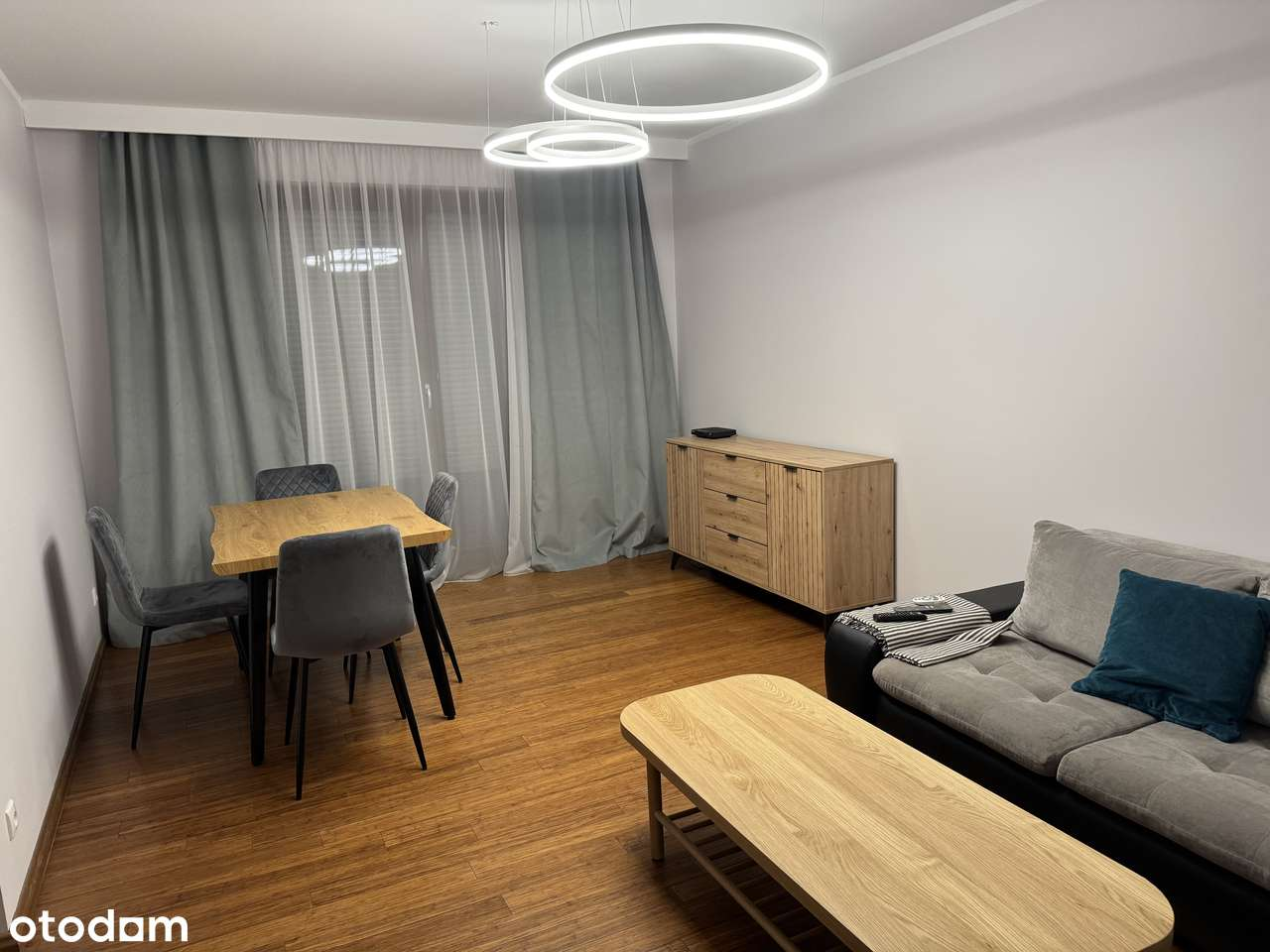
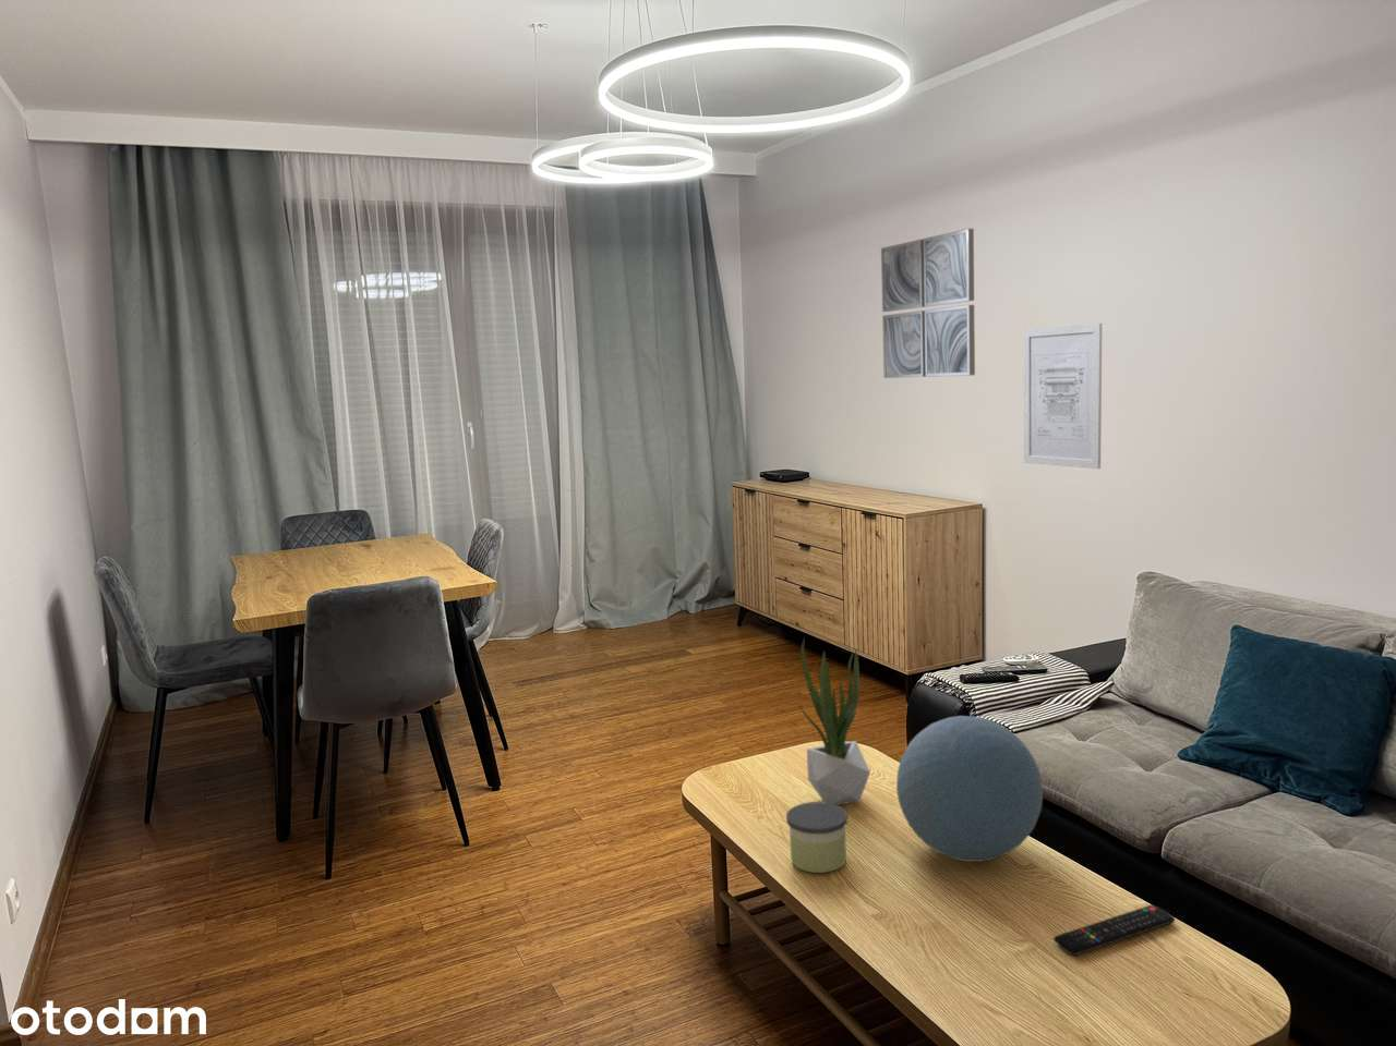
+ candle (817, 838)
+ wall art (924, 307)
+ remote control (1116, 930)
+ wall art (1060, 397)
+ potted plant (833, 723)
+ decorative orb (967, 787)
